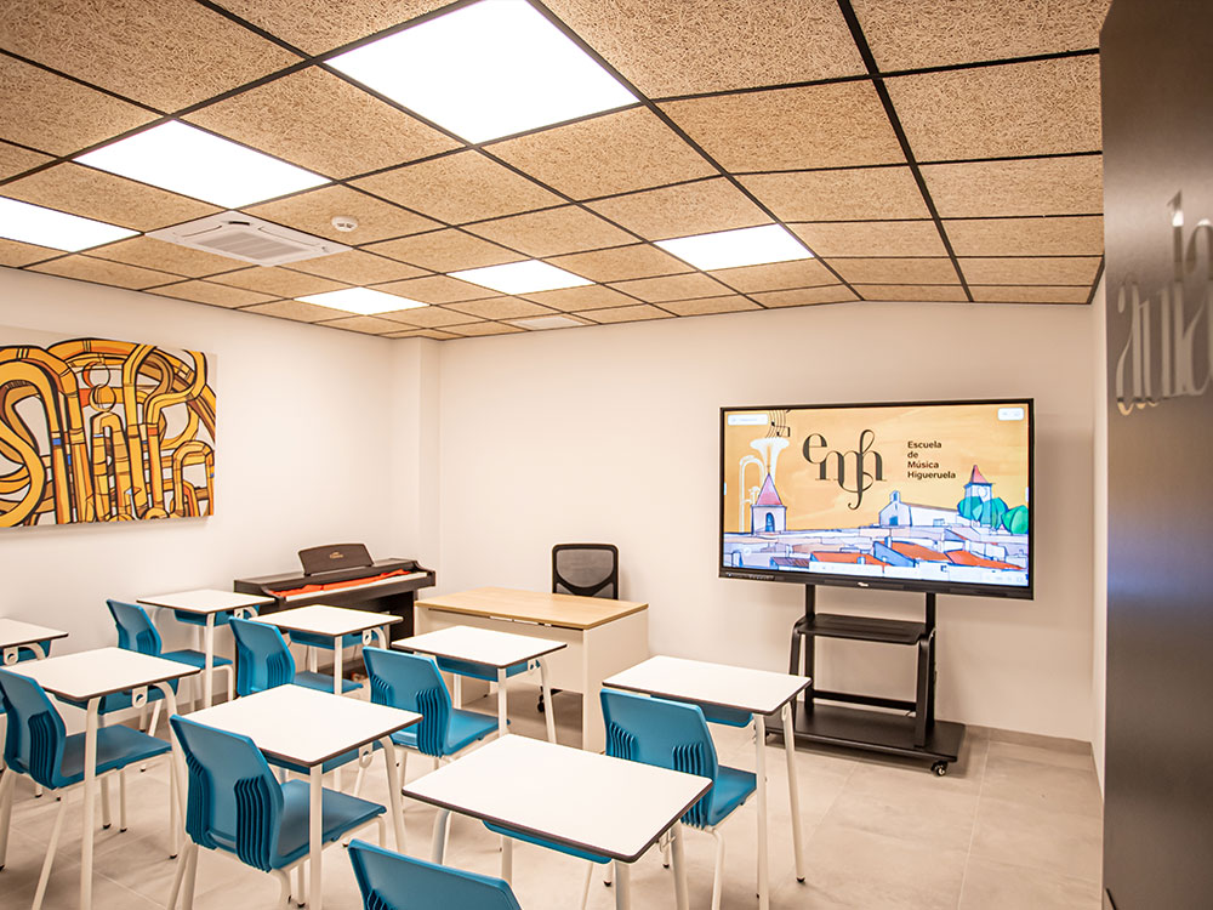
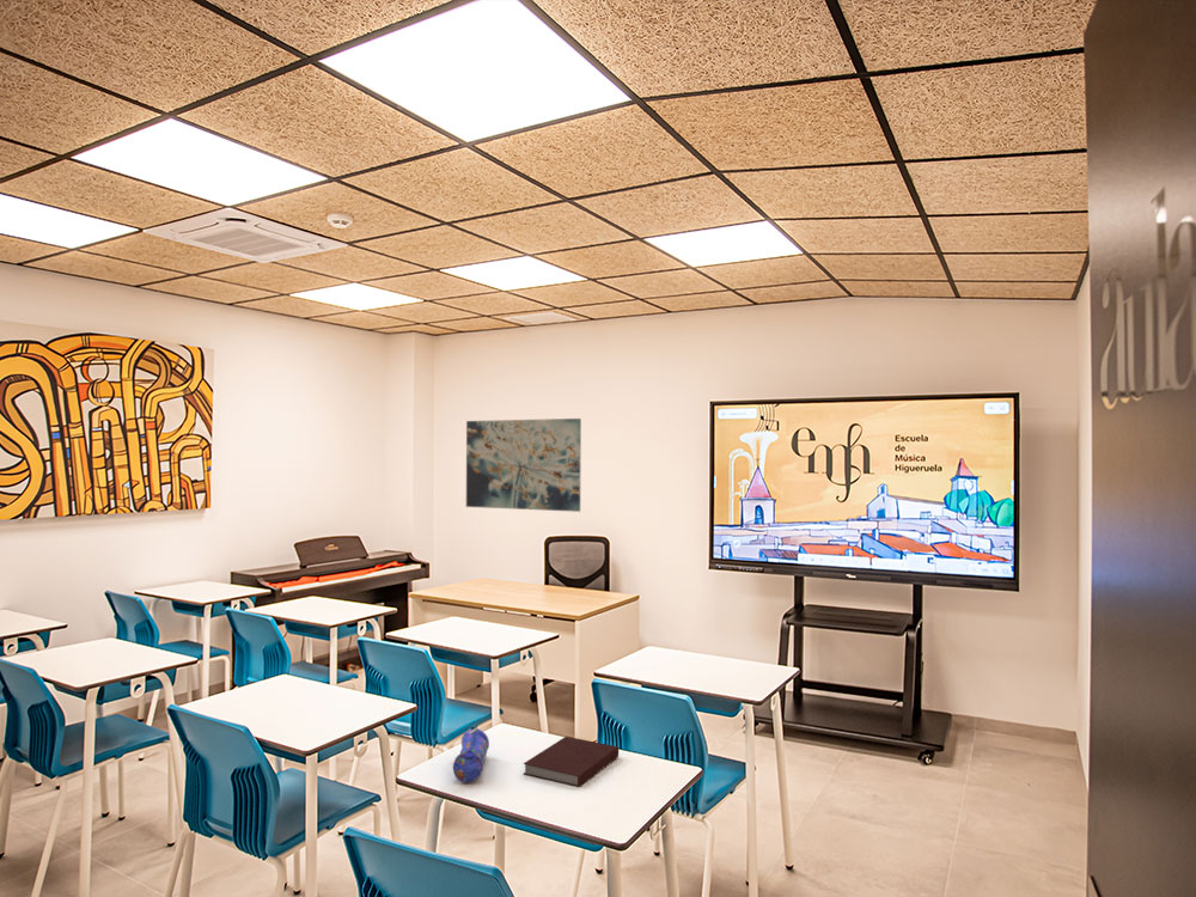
+ wall art (520, 464)
+ pencil case (471, 752)
+ notebook (572, 759)
